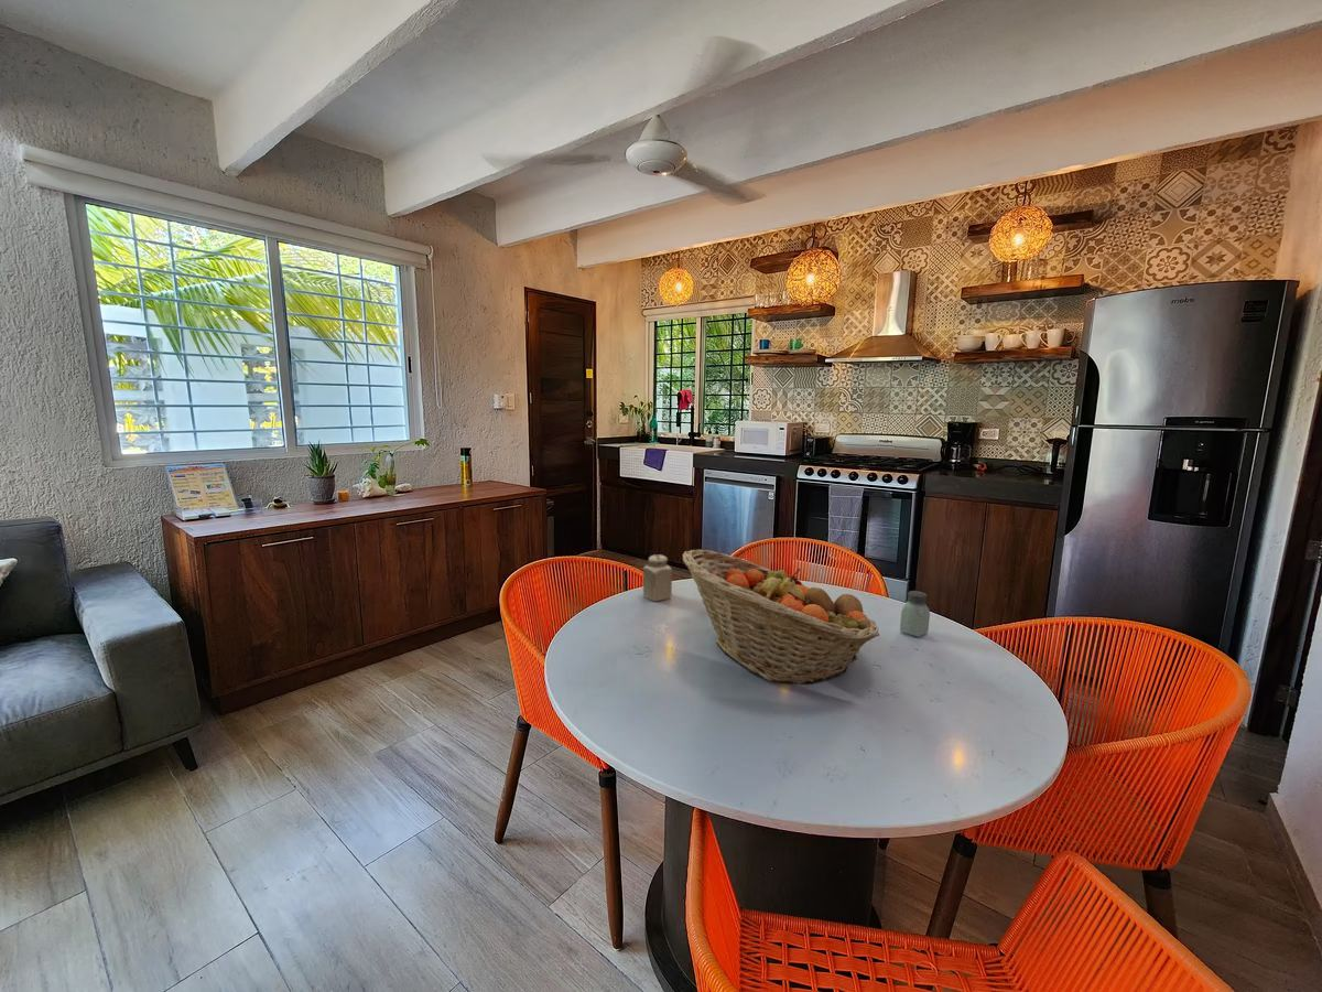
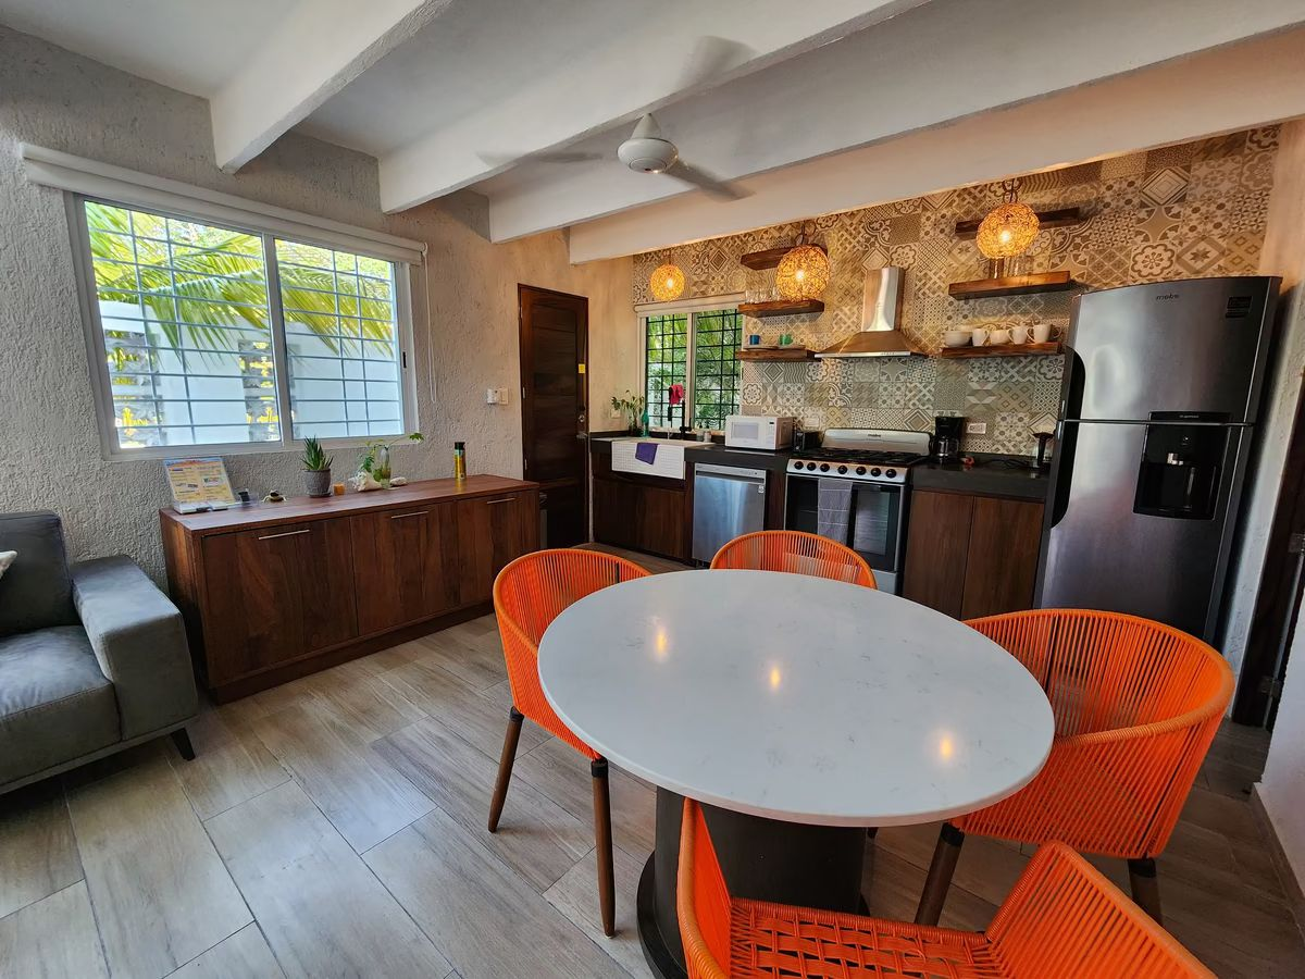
- fruit basket (772, 604)
- salt shaker (657, 576)
- saltshaker (915, 613)
